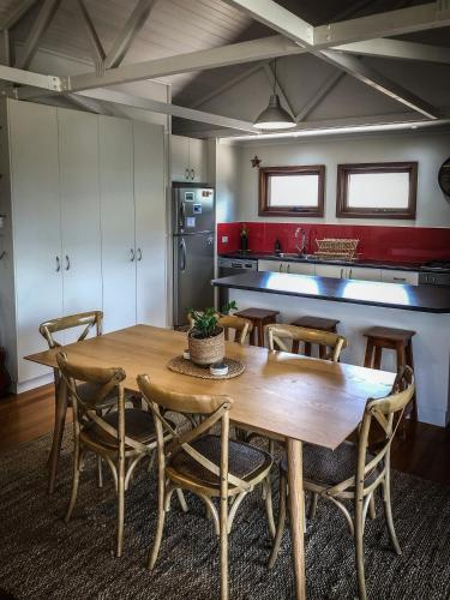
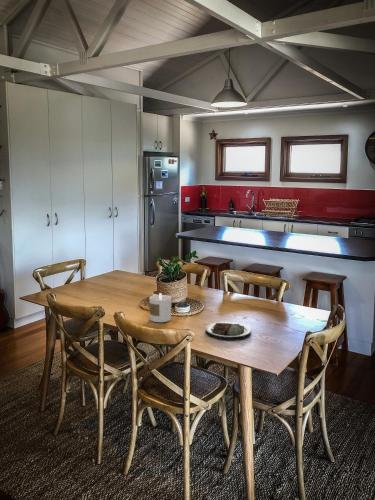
+ candle (160, 306)
+ plate (228, 328)
